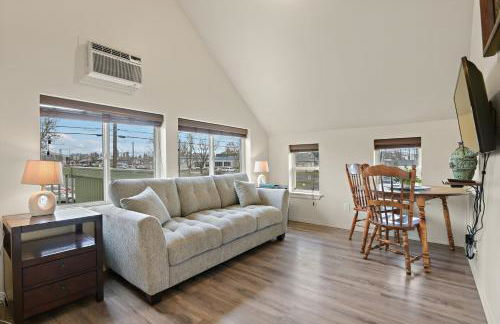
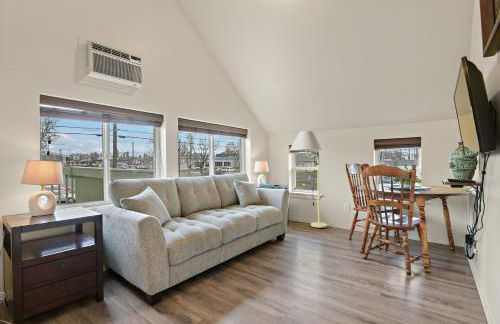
+ floor lamp (317, 181)
